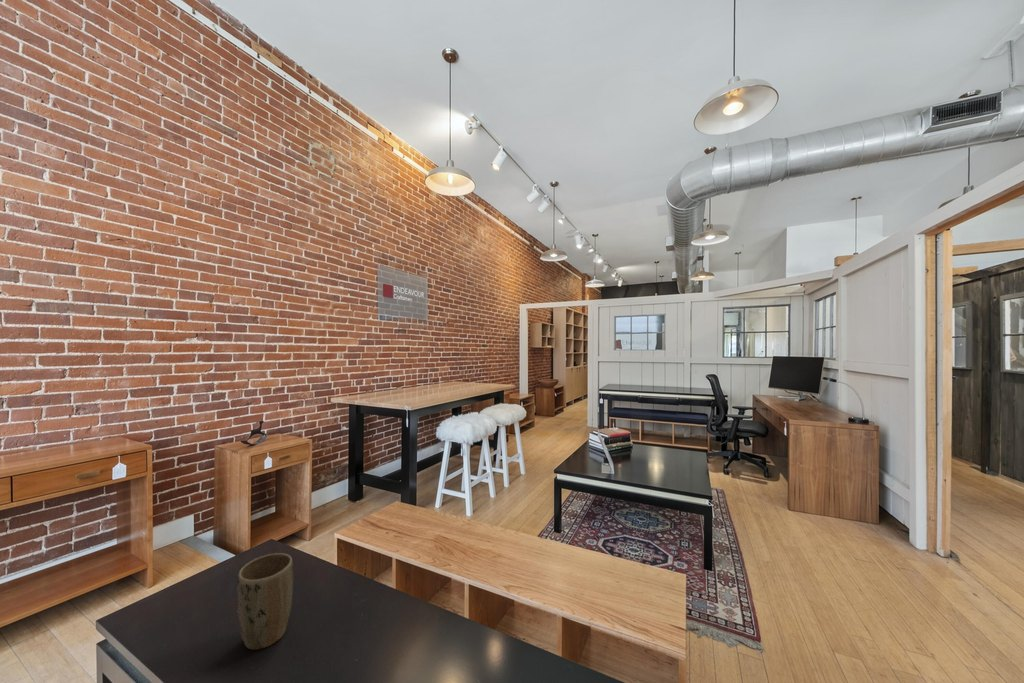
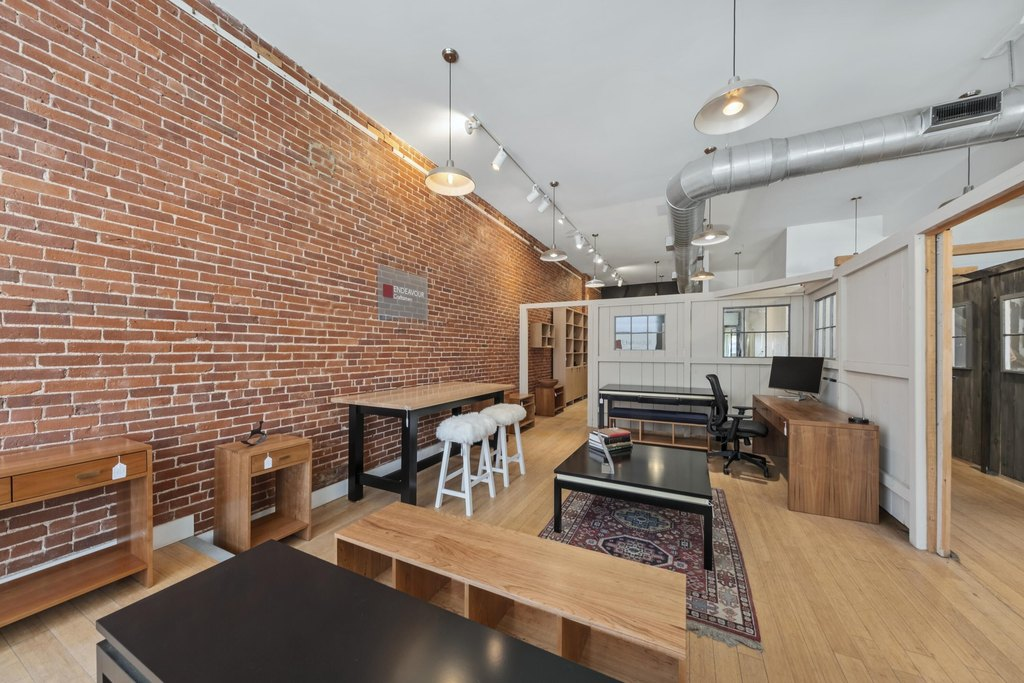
- plant pot (265, 600)
